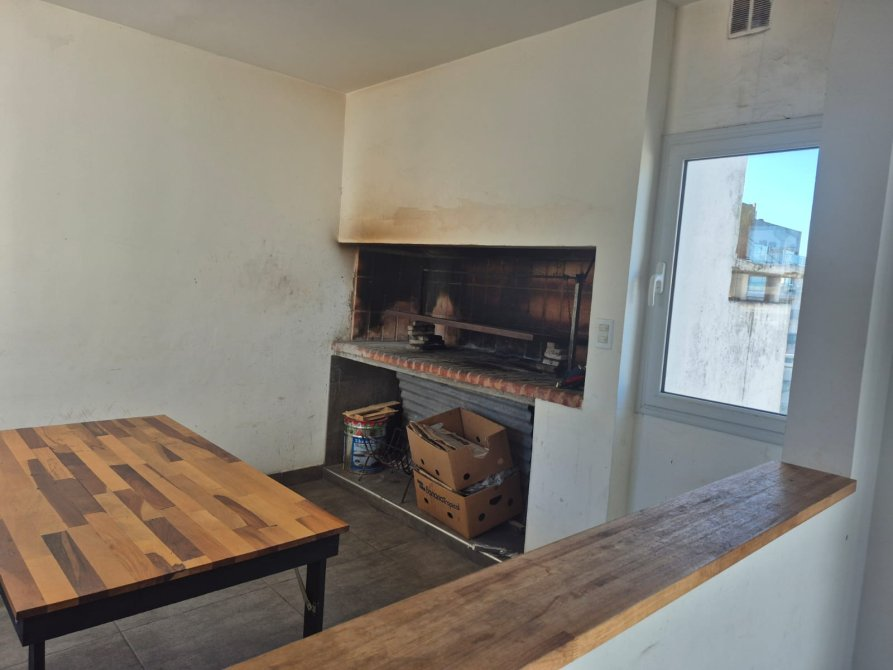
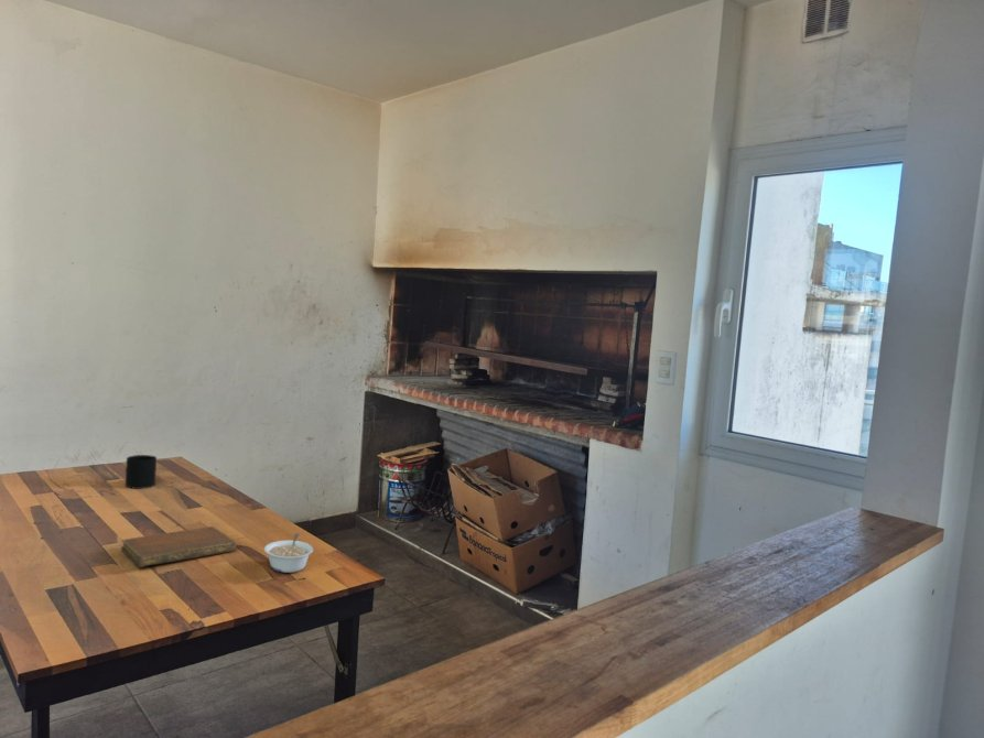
+ notebook (179, 545)
+ mug (144, 470)
+ legume (288, 554)
